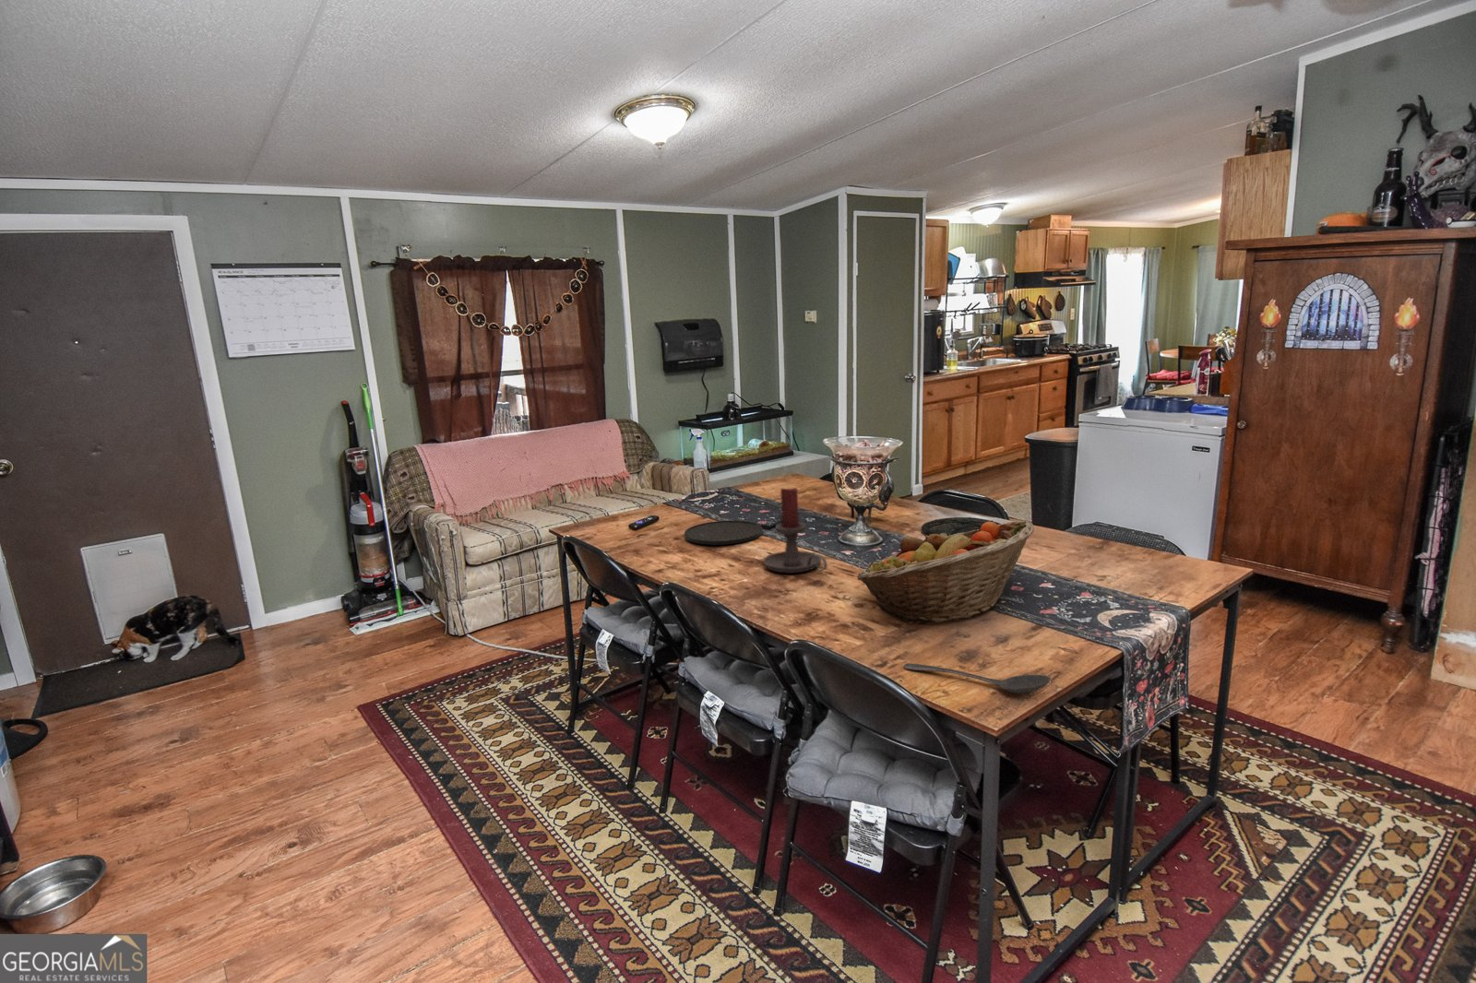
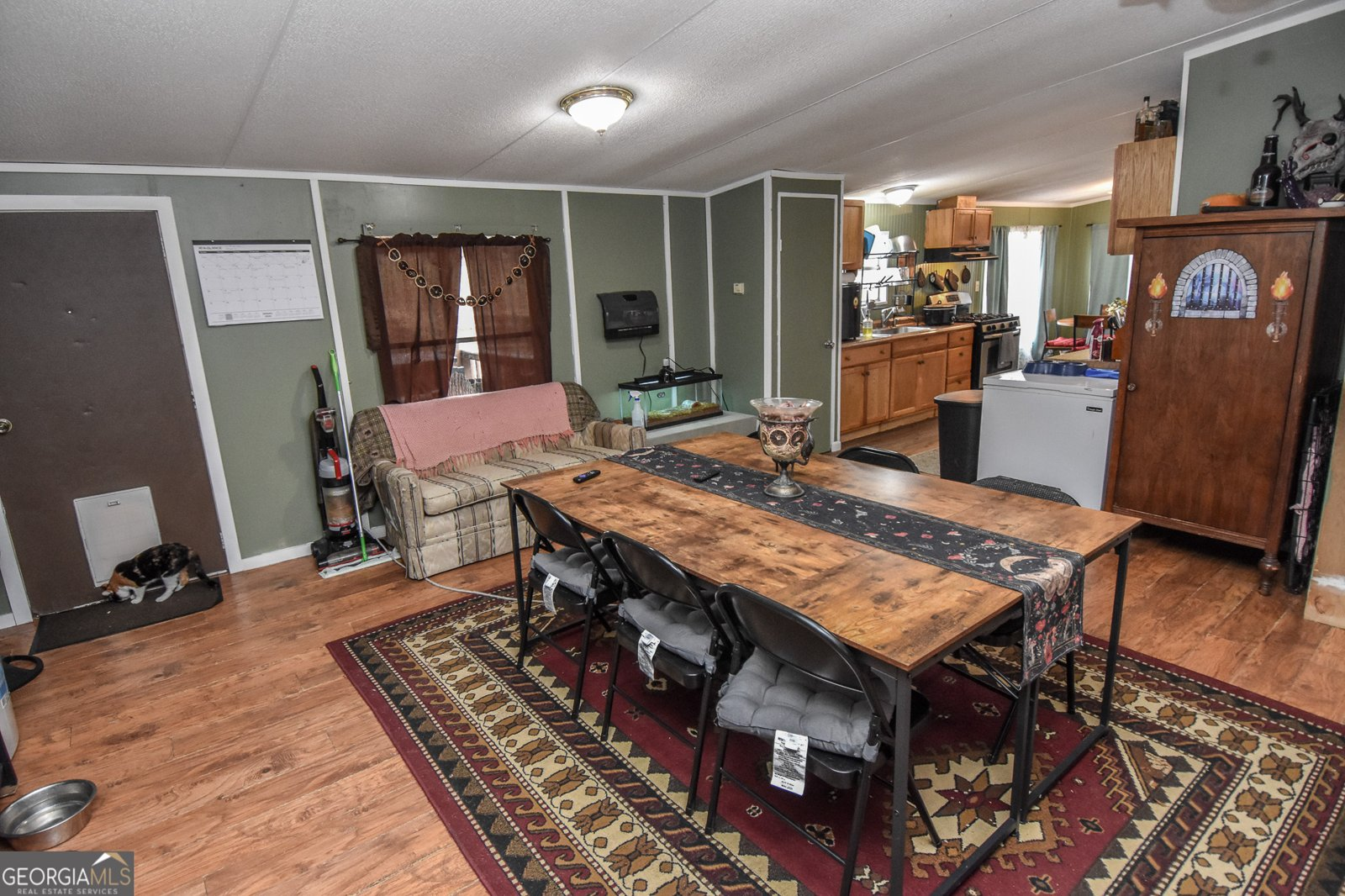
- fruit basket (946, 564)
- candle holder (796, 528)
- plate (964, 523)
- plate (723, 532)
- stirrer (972, 674)
